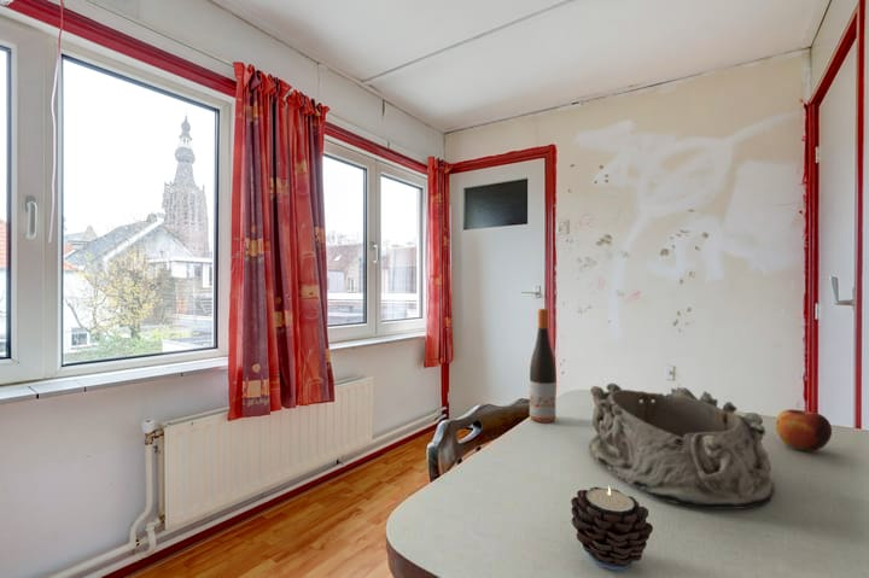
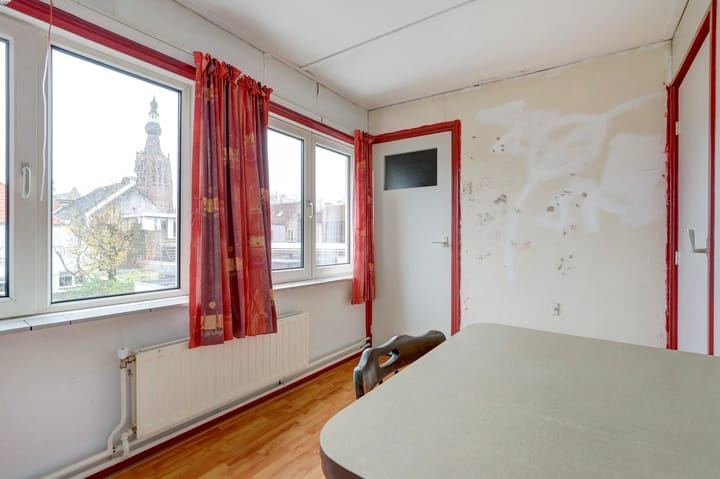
- apple (801, 430)
- candle (608, 521)
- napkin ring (670, 430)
- wine bottle (542, 363)
